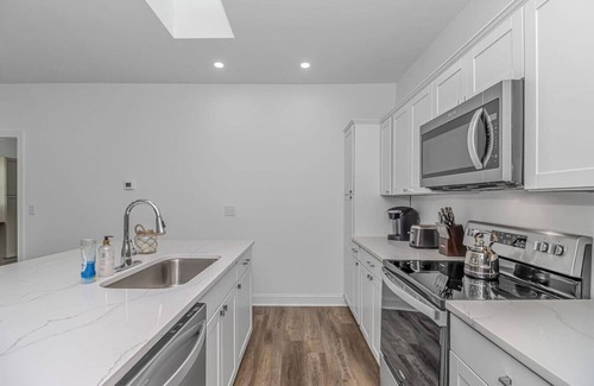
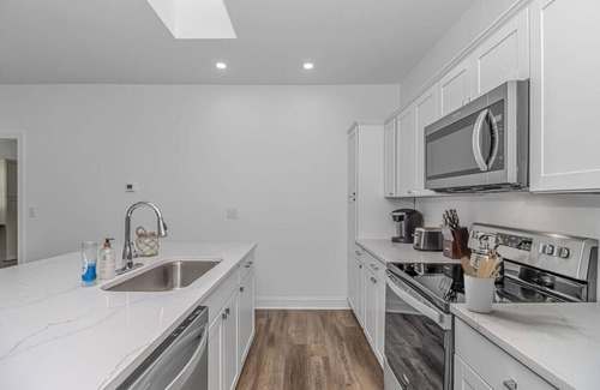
+ utensil holder (481, 282)
